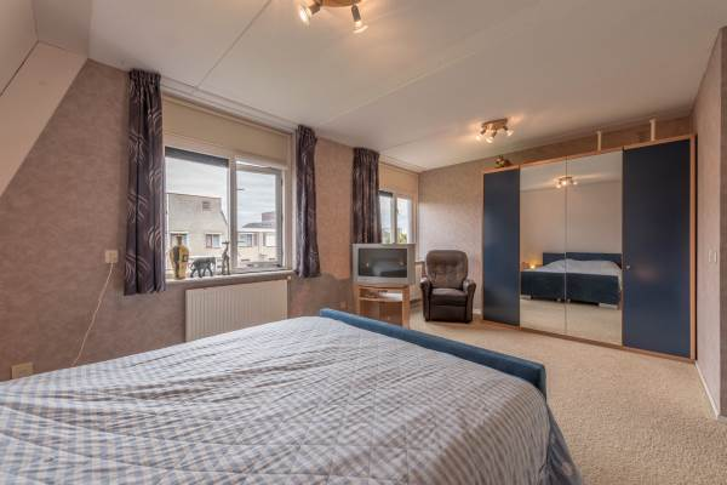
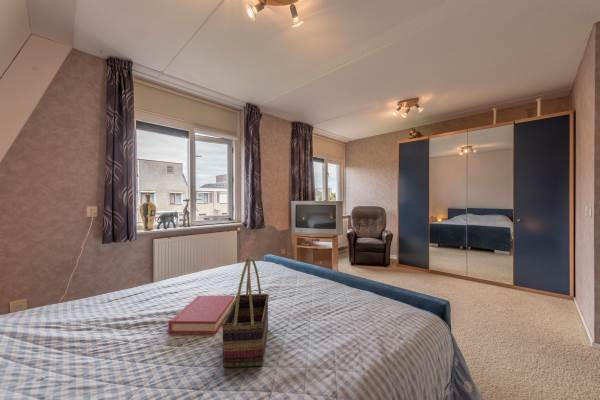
+ woven basket (248, 301)
+ hardback book (205, 312)
